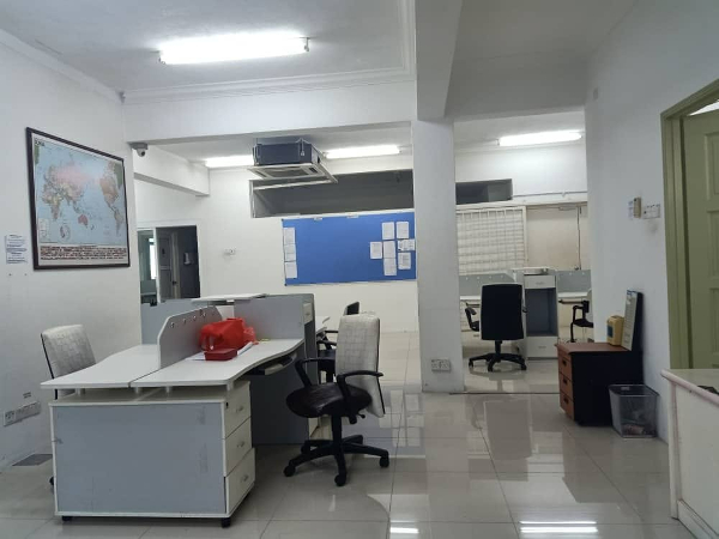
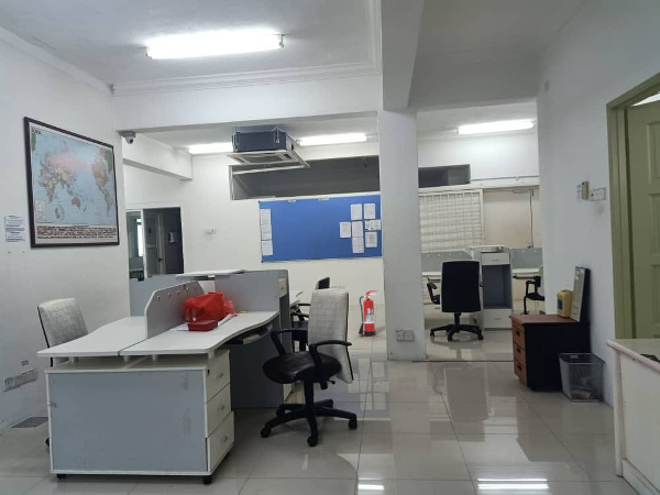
+ fire extinguisher (367, 312)
